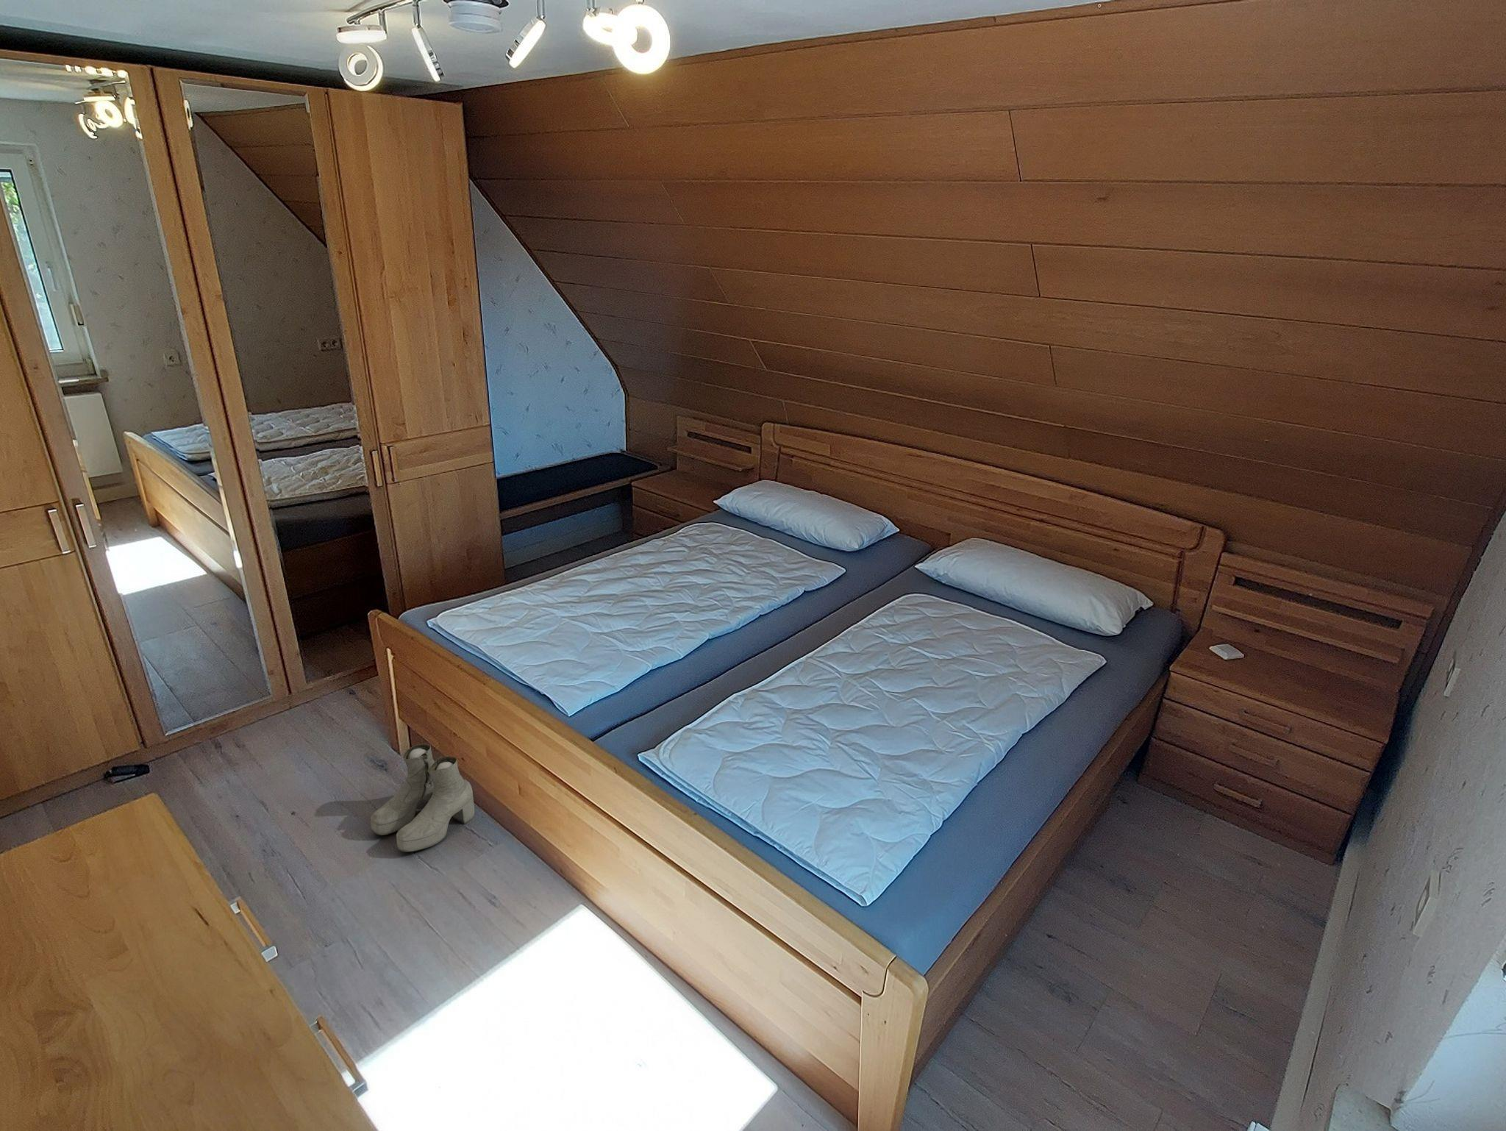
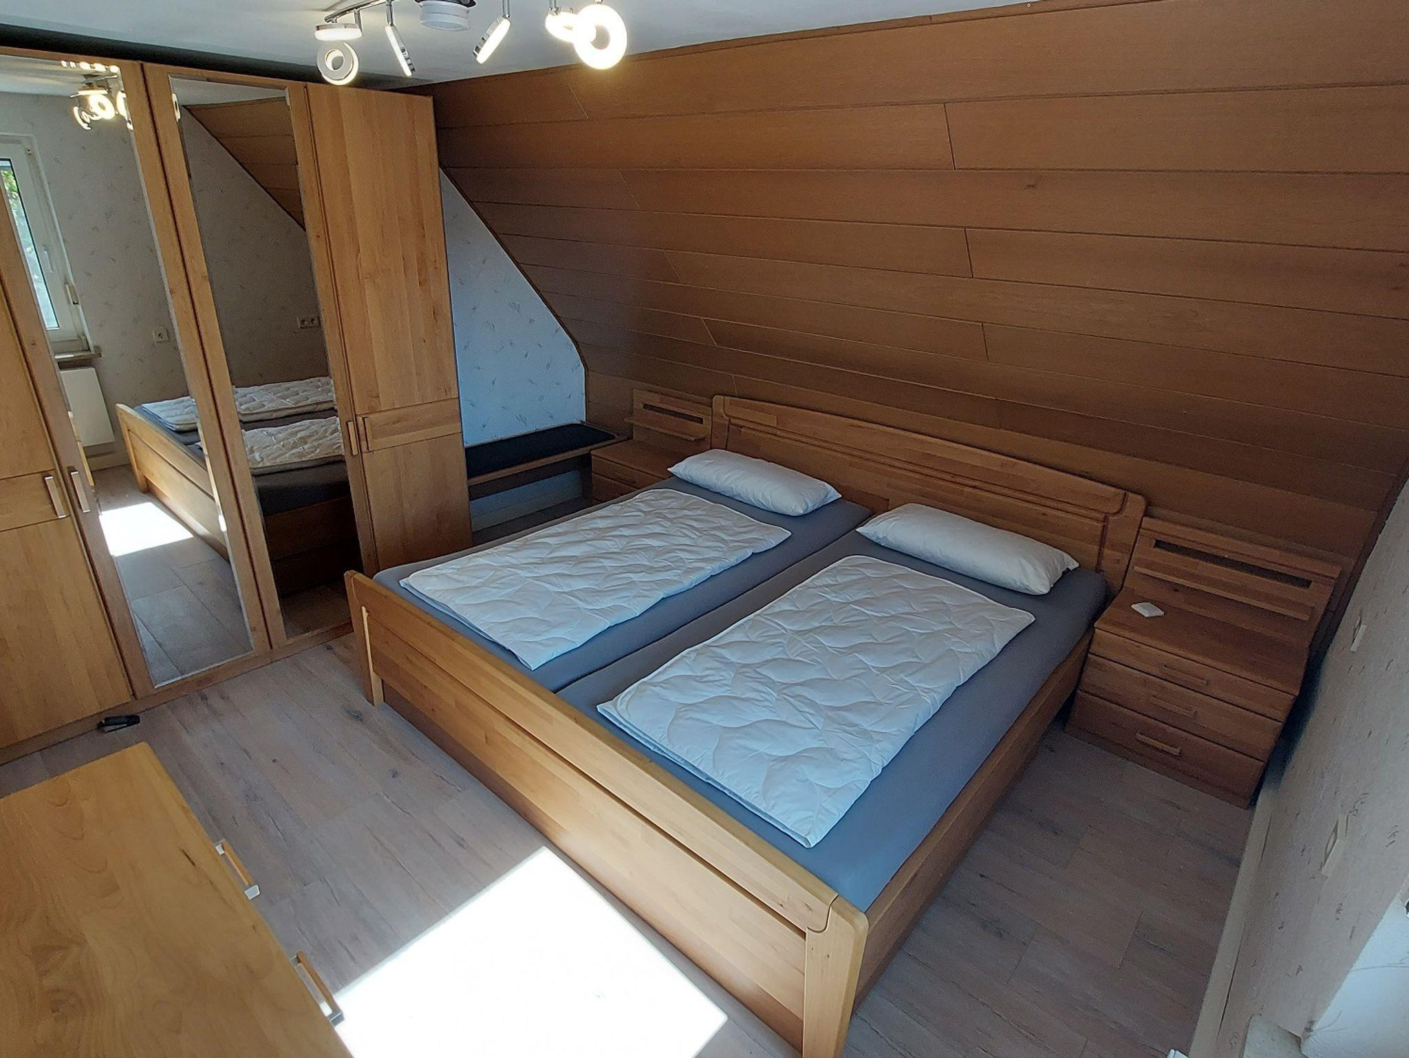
- boots (422, 794)
